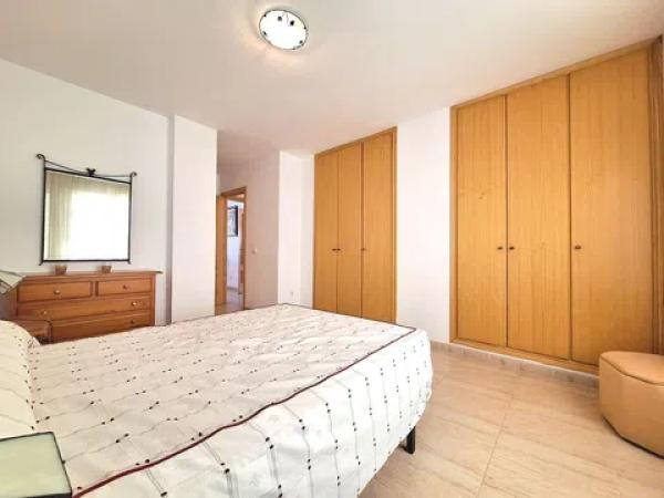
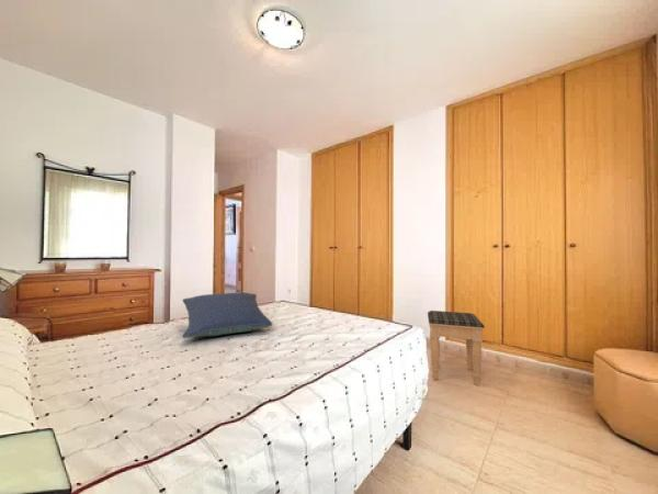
+ pillow (225, 312)
+ footstool (453, 337)
